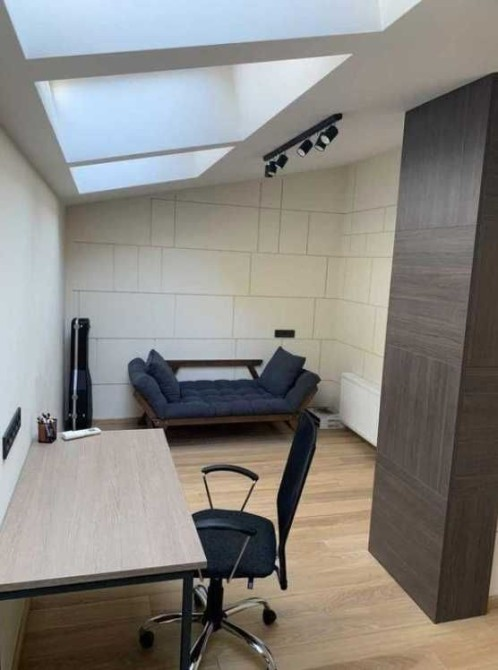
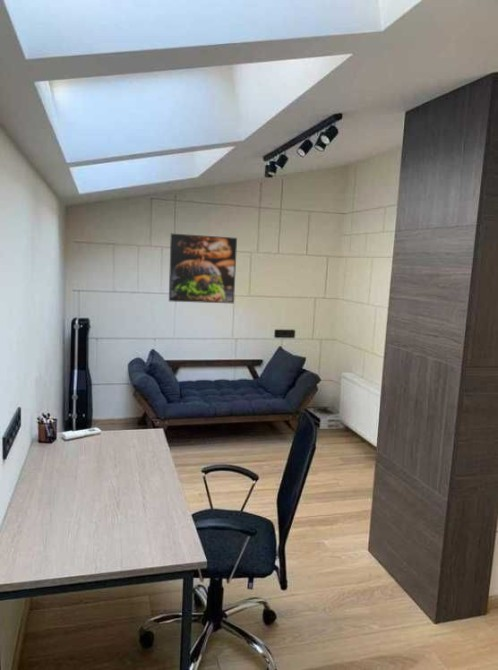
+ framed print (203, 269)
